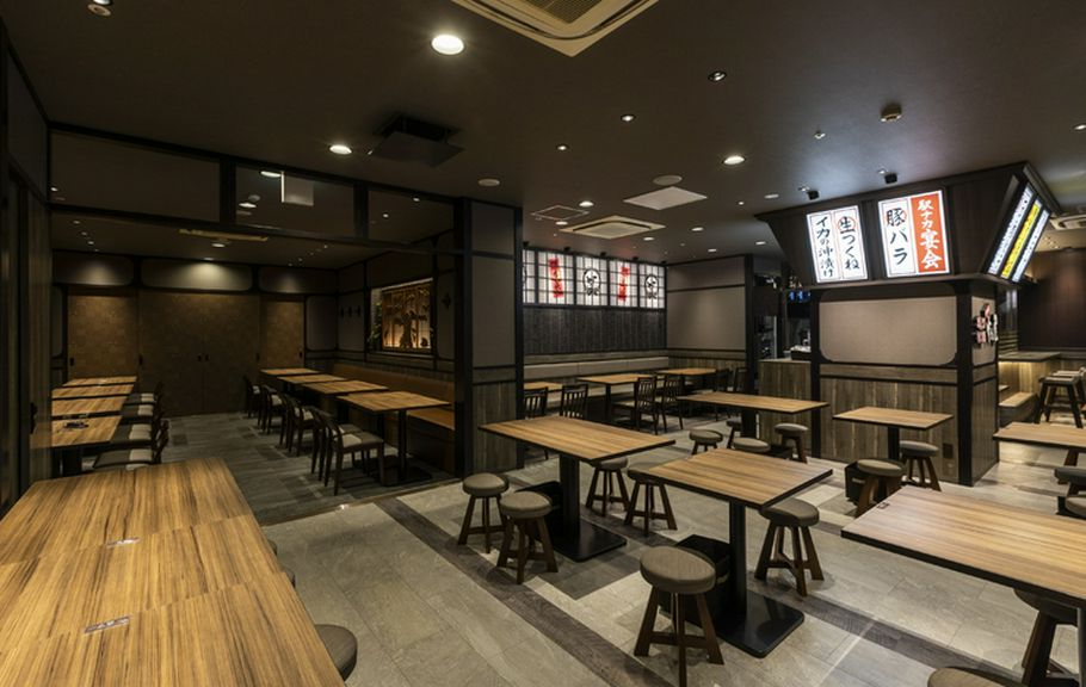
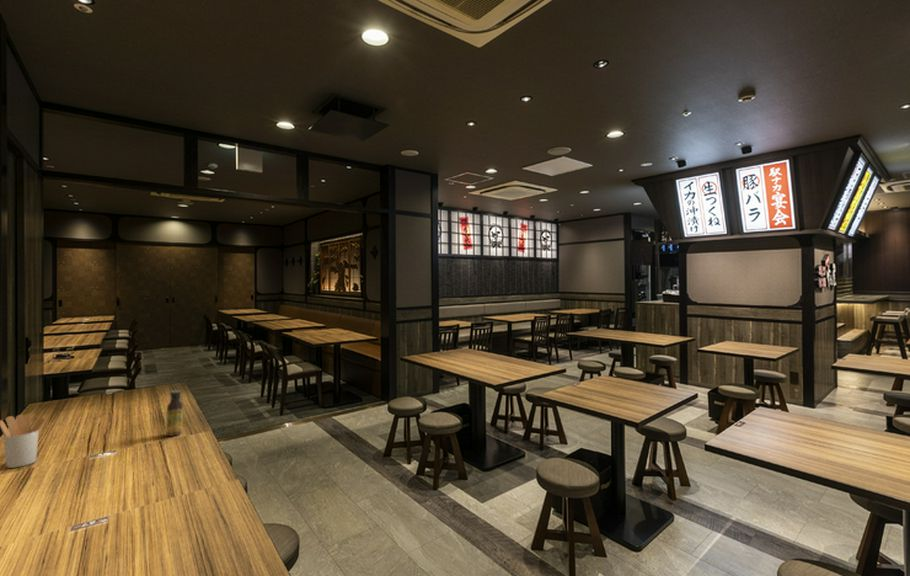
+ utensil holder (20, 438)
+ sauce bottle (174, 412)
